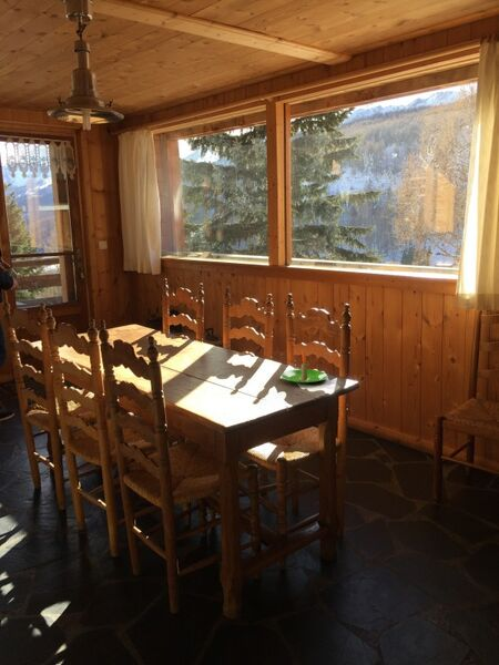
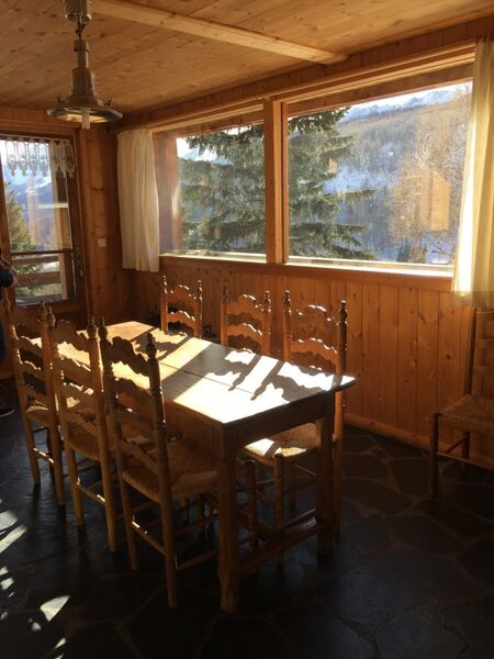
- candle (304, 364)
